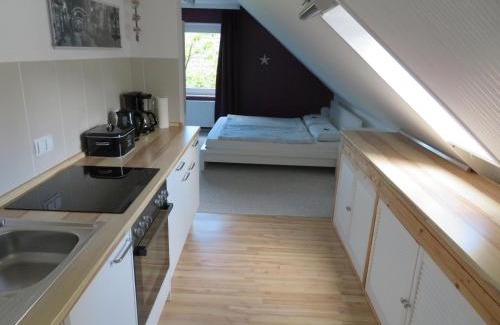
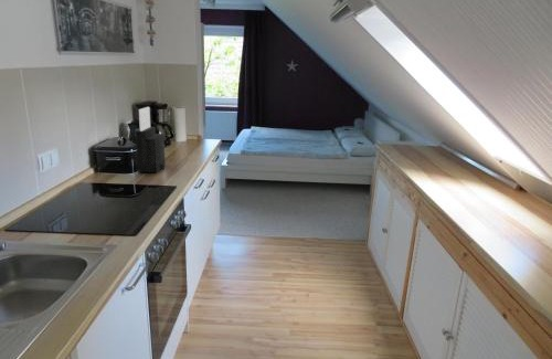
+ knife block (152, 139)
